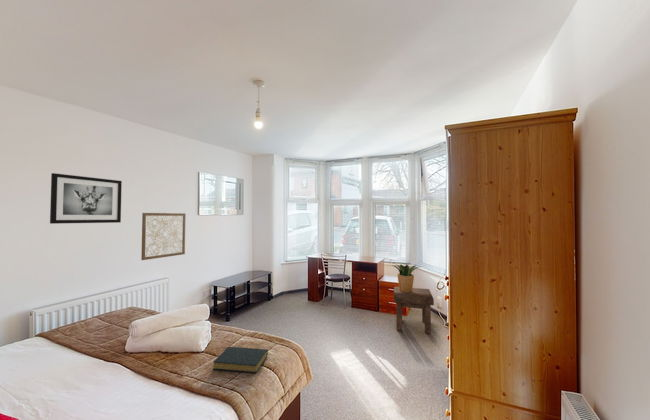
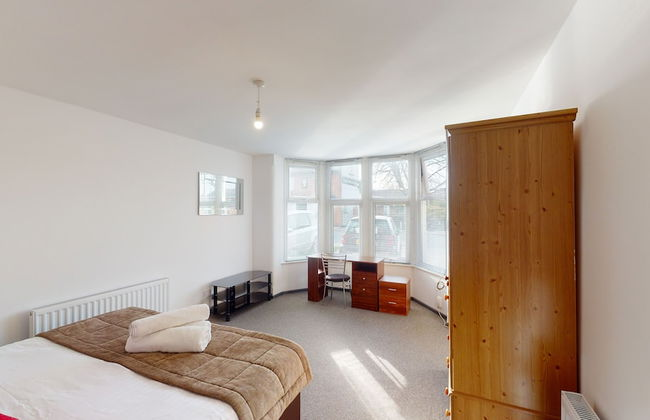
- hardback book (241, 358)
- wall art (89, 200)
- wall art (163, 235)
- stool (412, 307)
- potted plant (406, 277)
